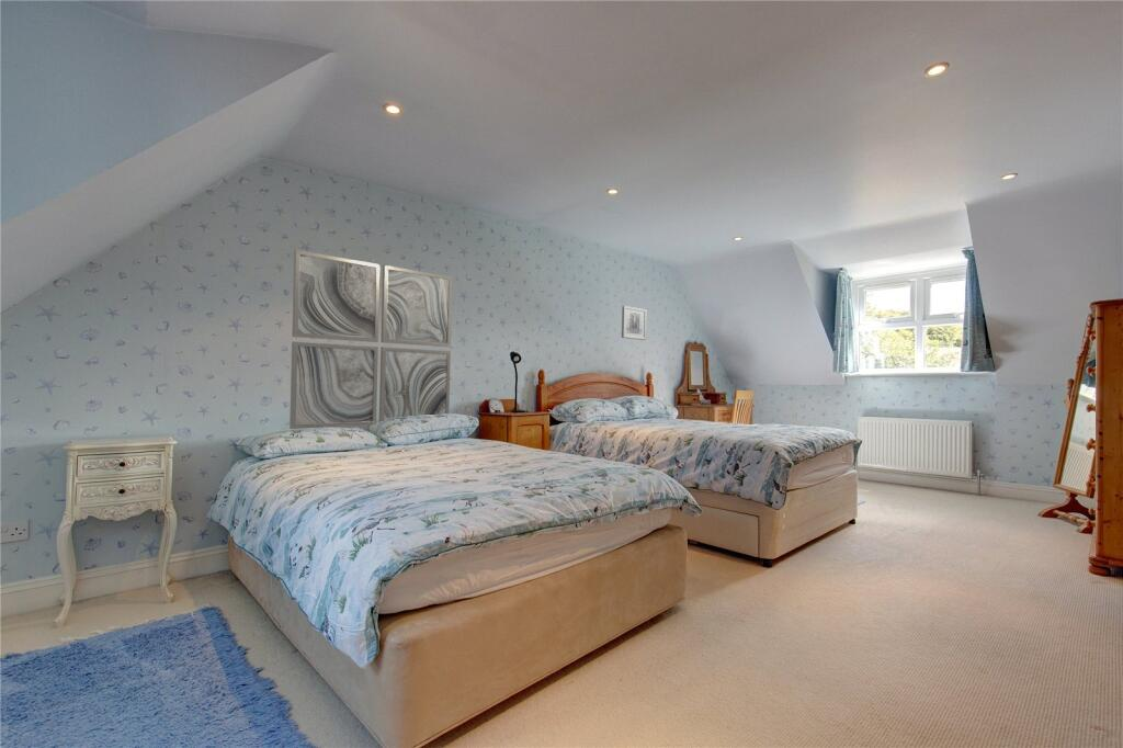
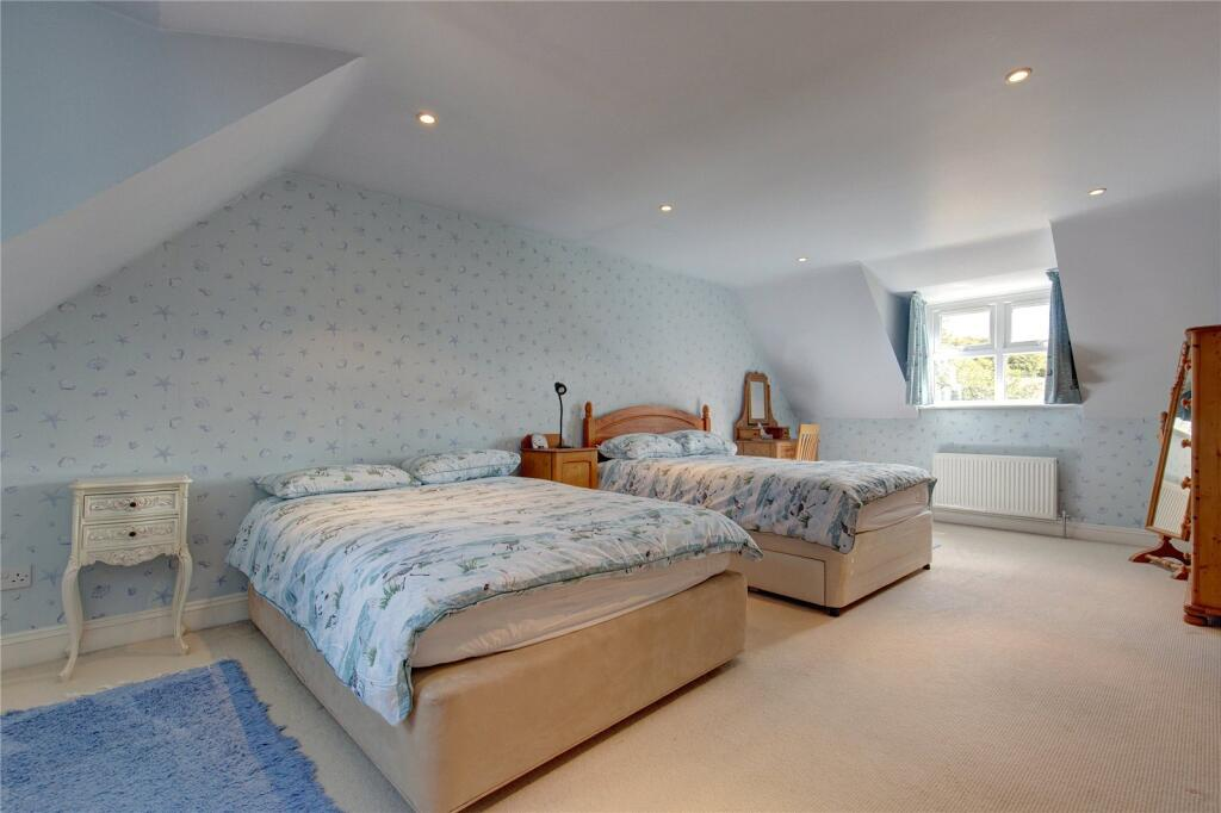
- wall art (634, 322)
- wall art (381, 347)
